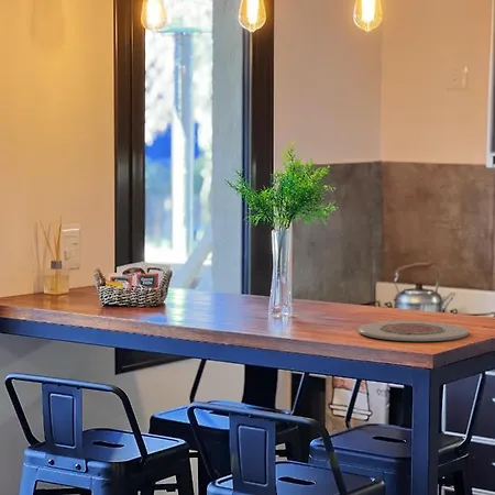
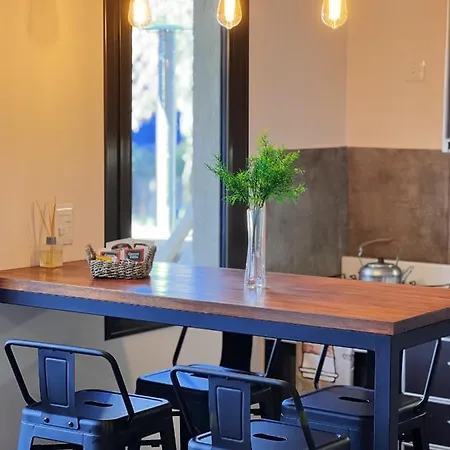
- plate (413, 330)
